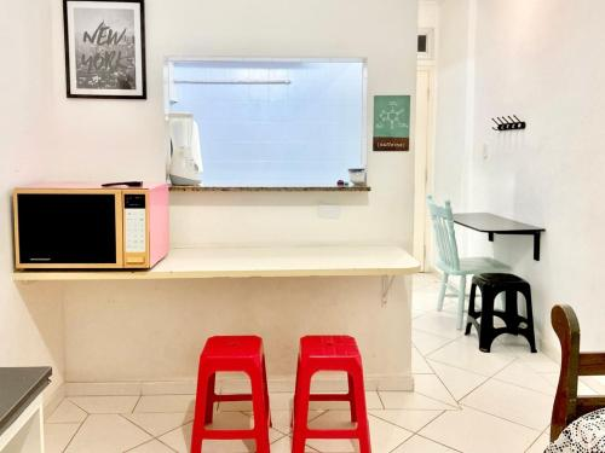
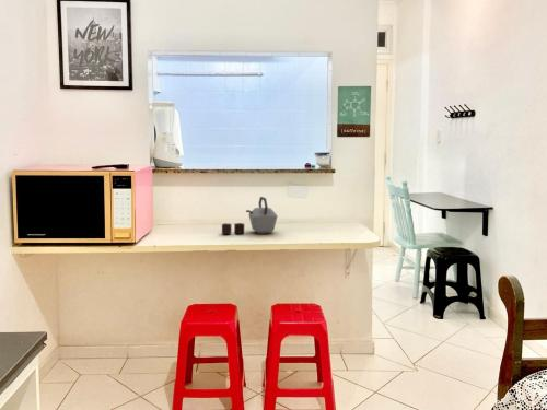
+ kettle (248, 214)
